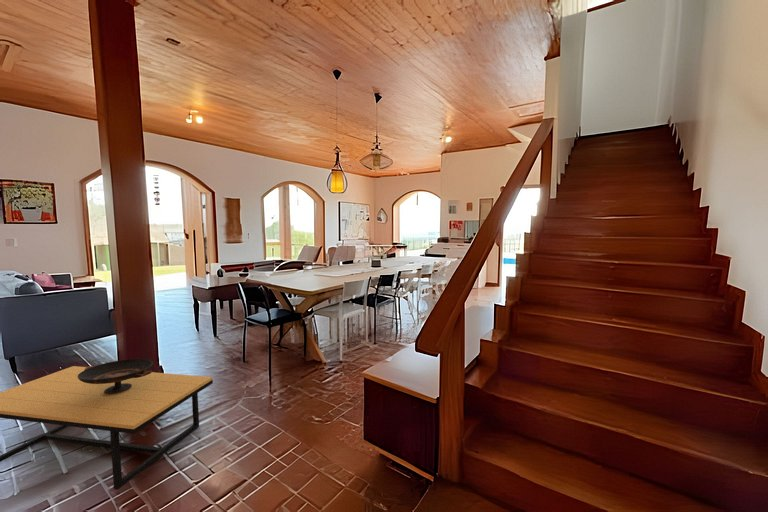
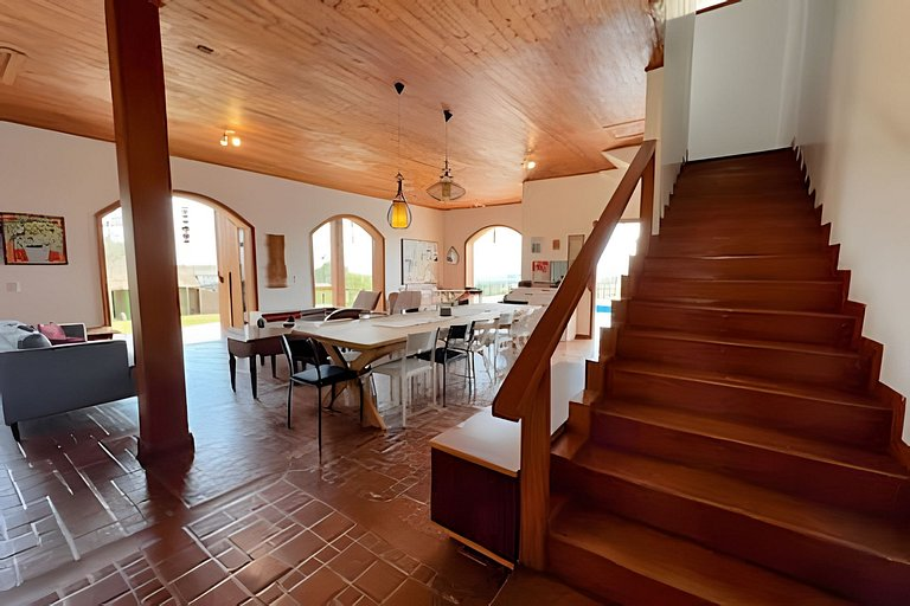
- decorative bowl (118, 377)
- coffee table (99, 417)
